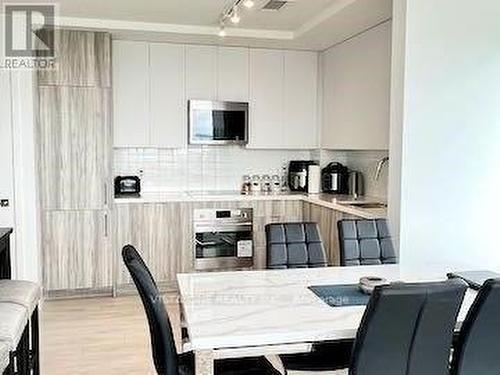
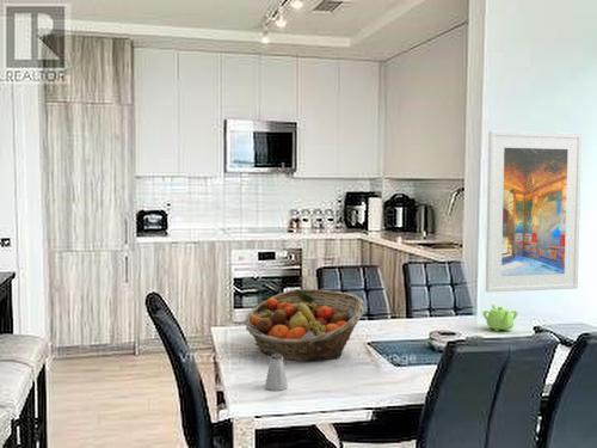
+ fruit basket (303, 323)
+ teapot (499, 318)
+ saltshaker (276, 370)
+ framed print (534, 211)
